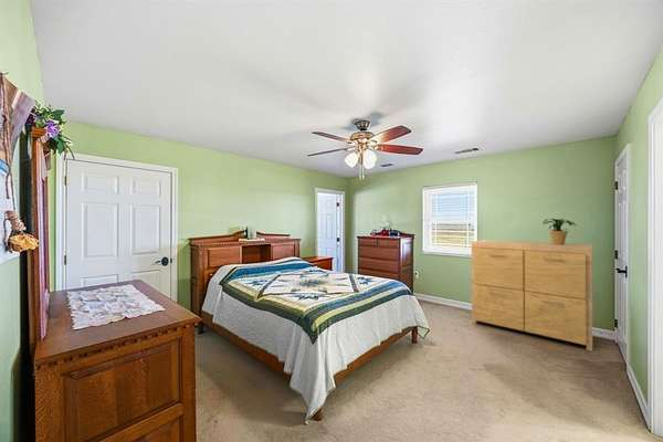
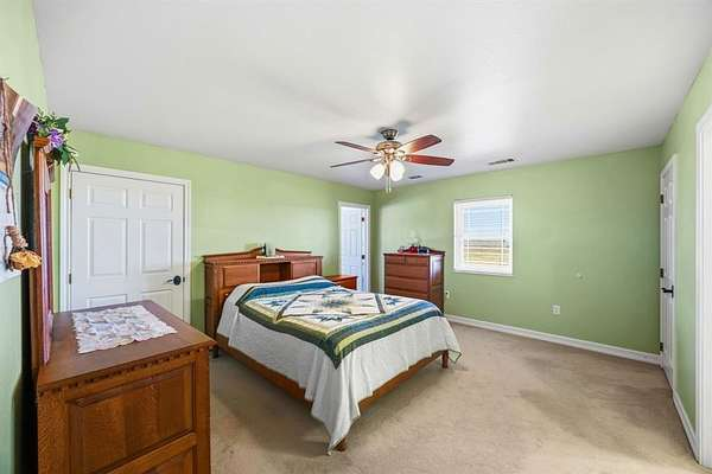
- potted plant (558, 231)
- dresser (527, 286)
